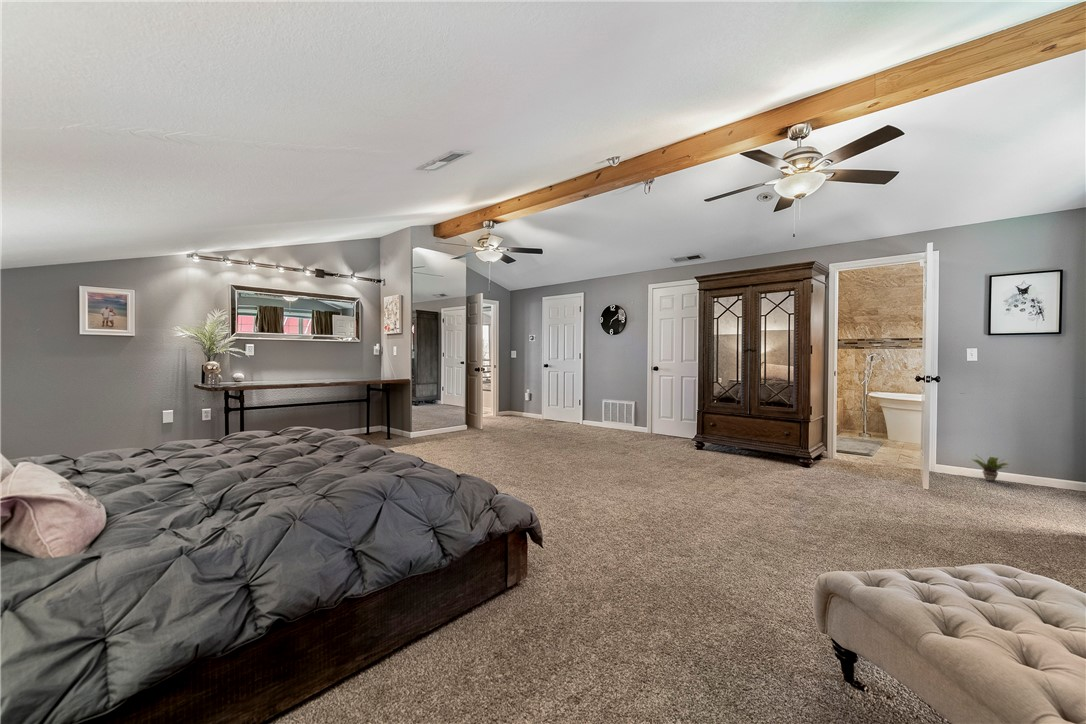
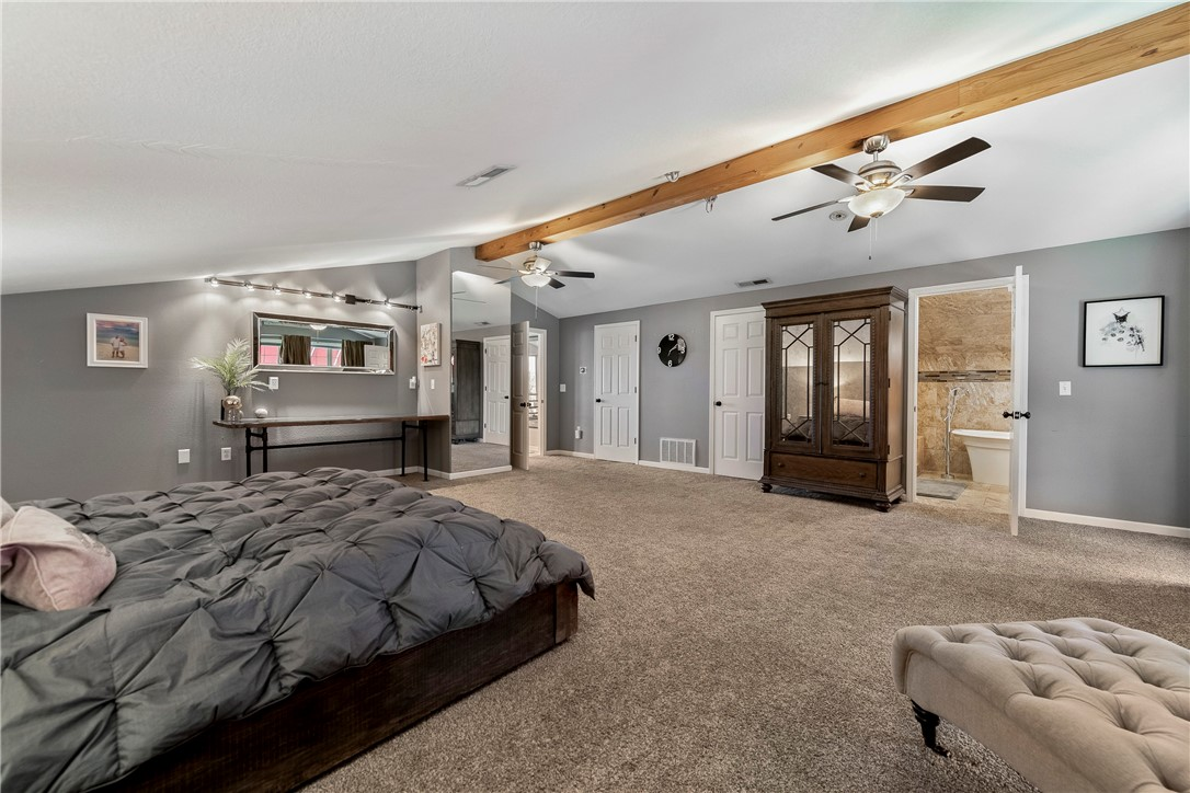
- potted plant (990, 468)
